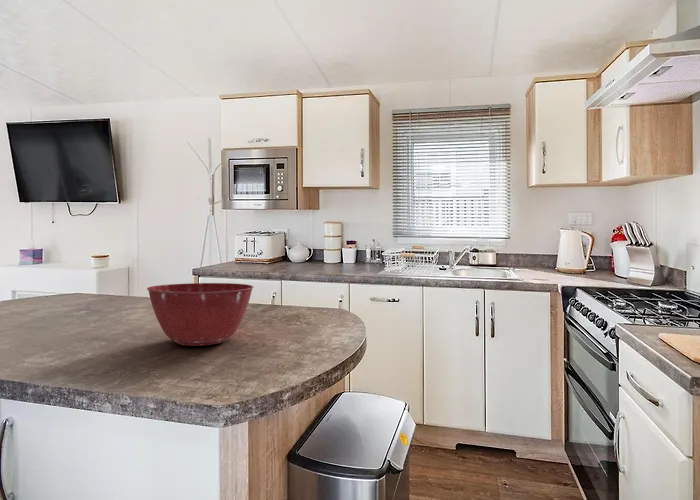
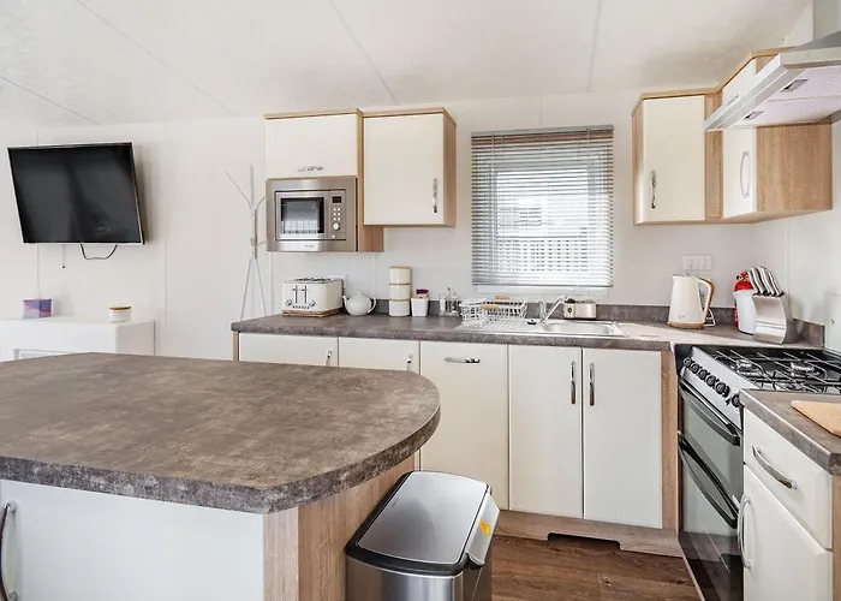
- mixing bowl (202, 313)
